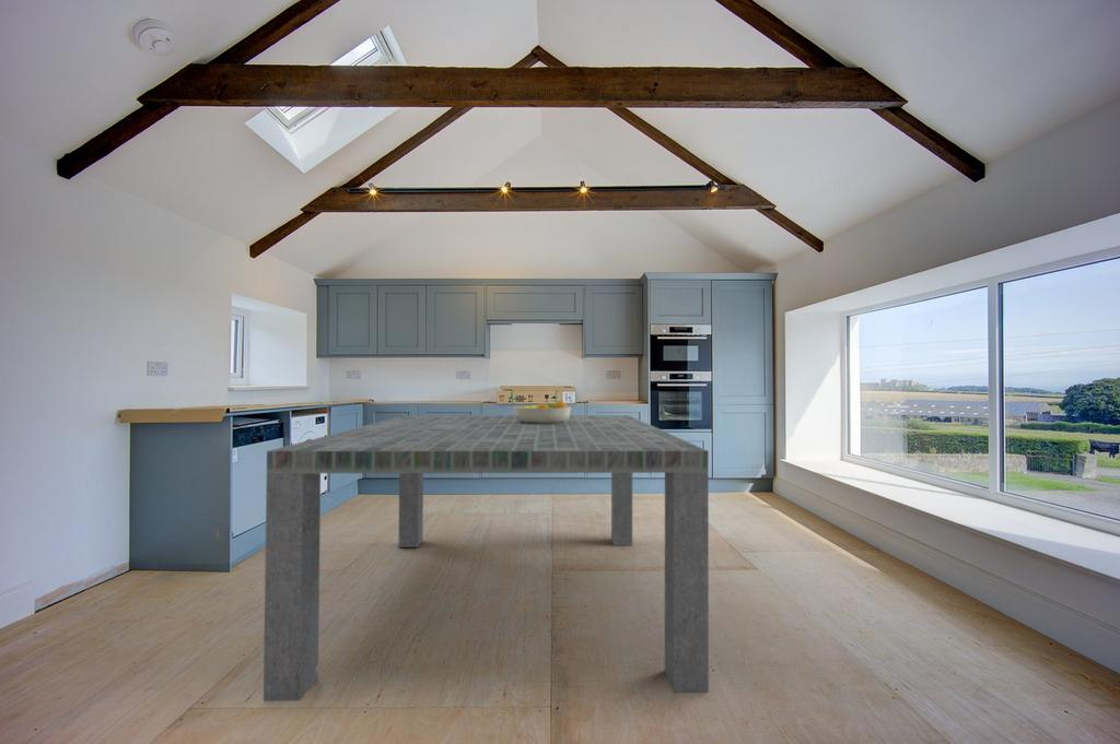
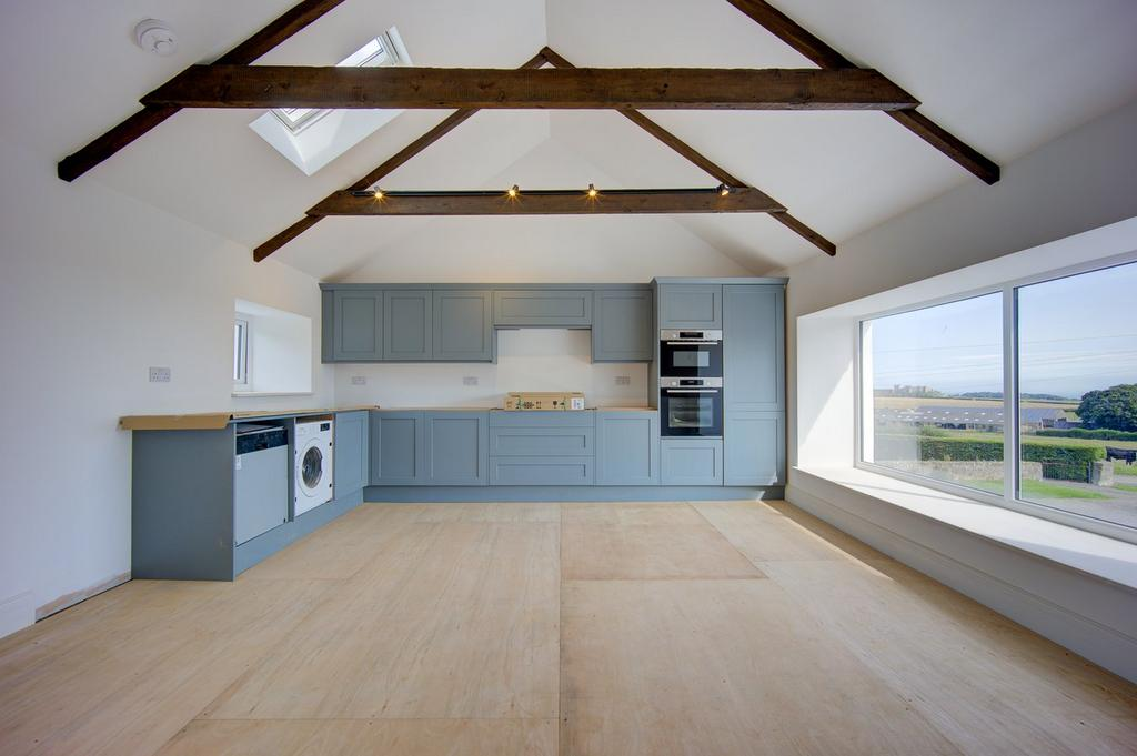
- fruit bowl (541, 411)
- dining table (508, 472)
